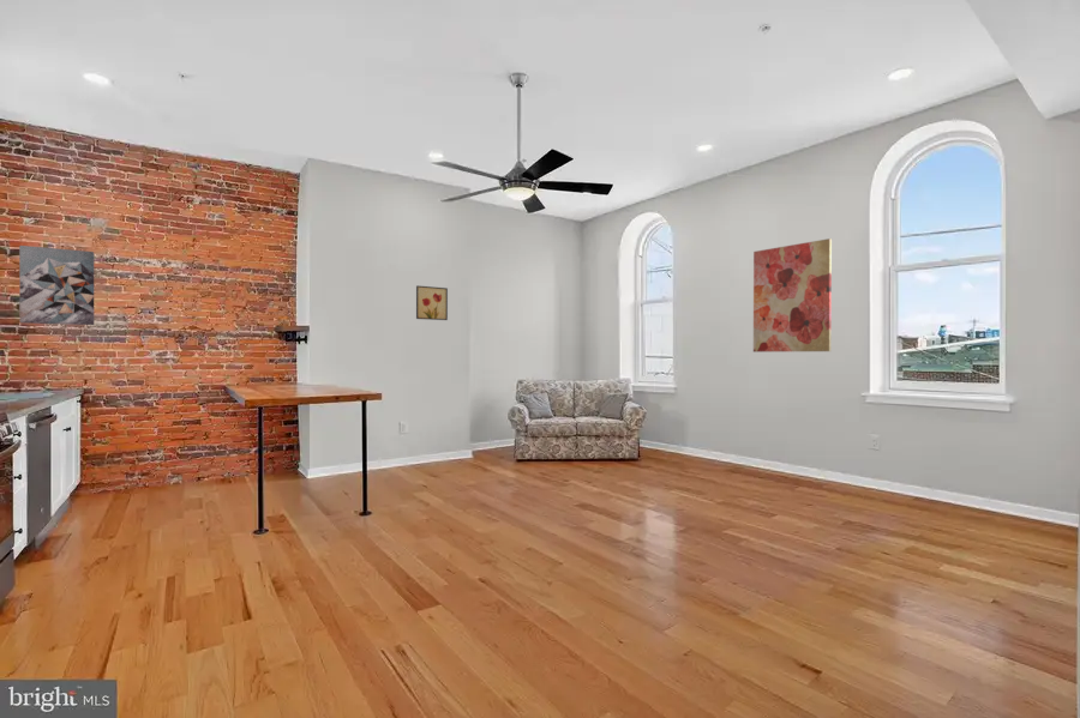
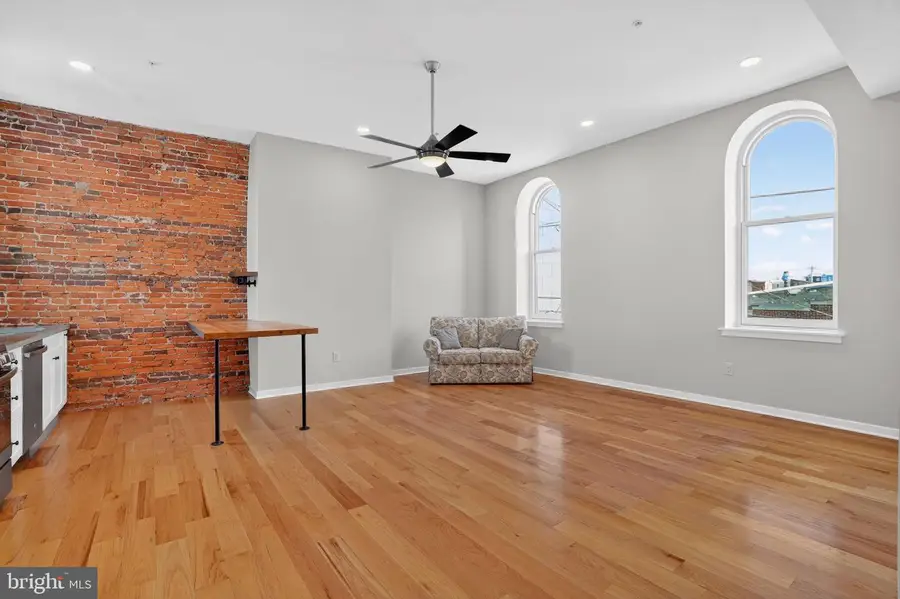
- wall art (58, 286)
- wall art (790, 298)
- wall art (431, 303)
